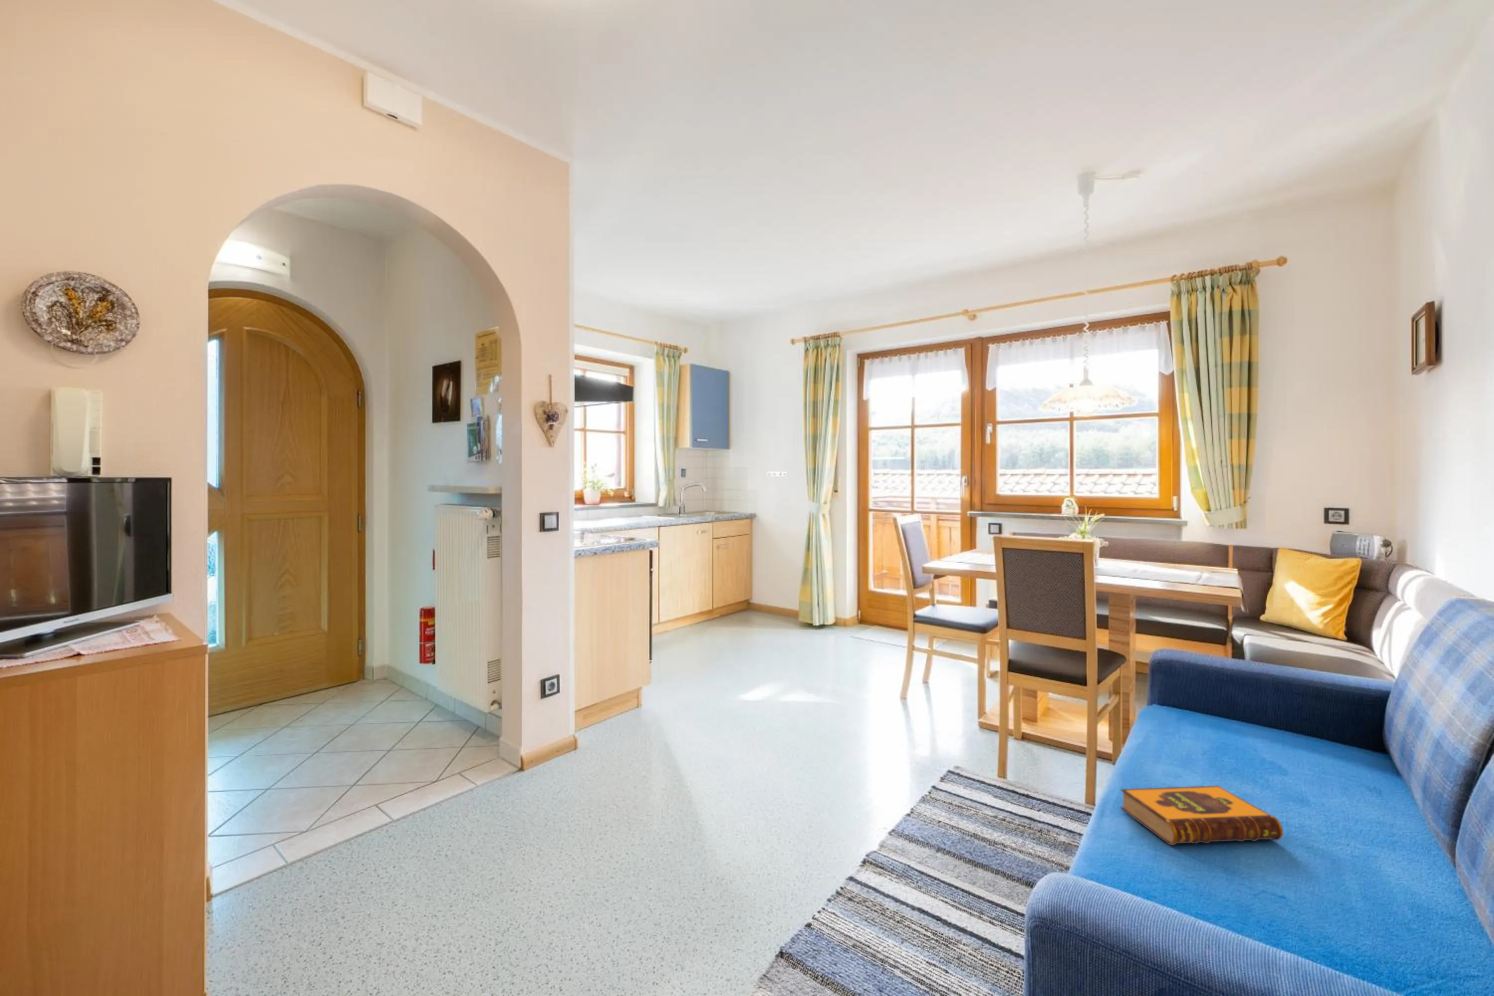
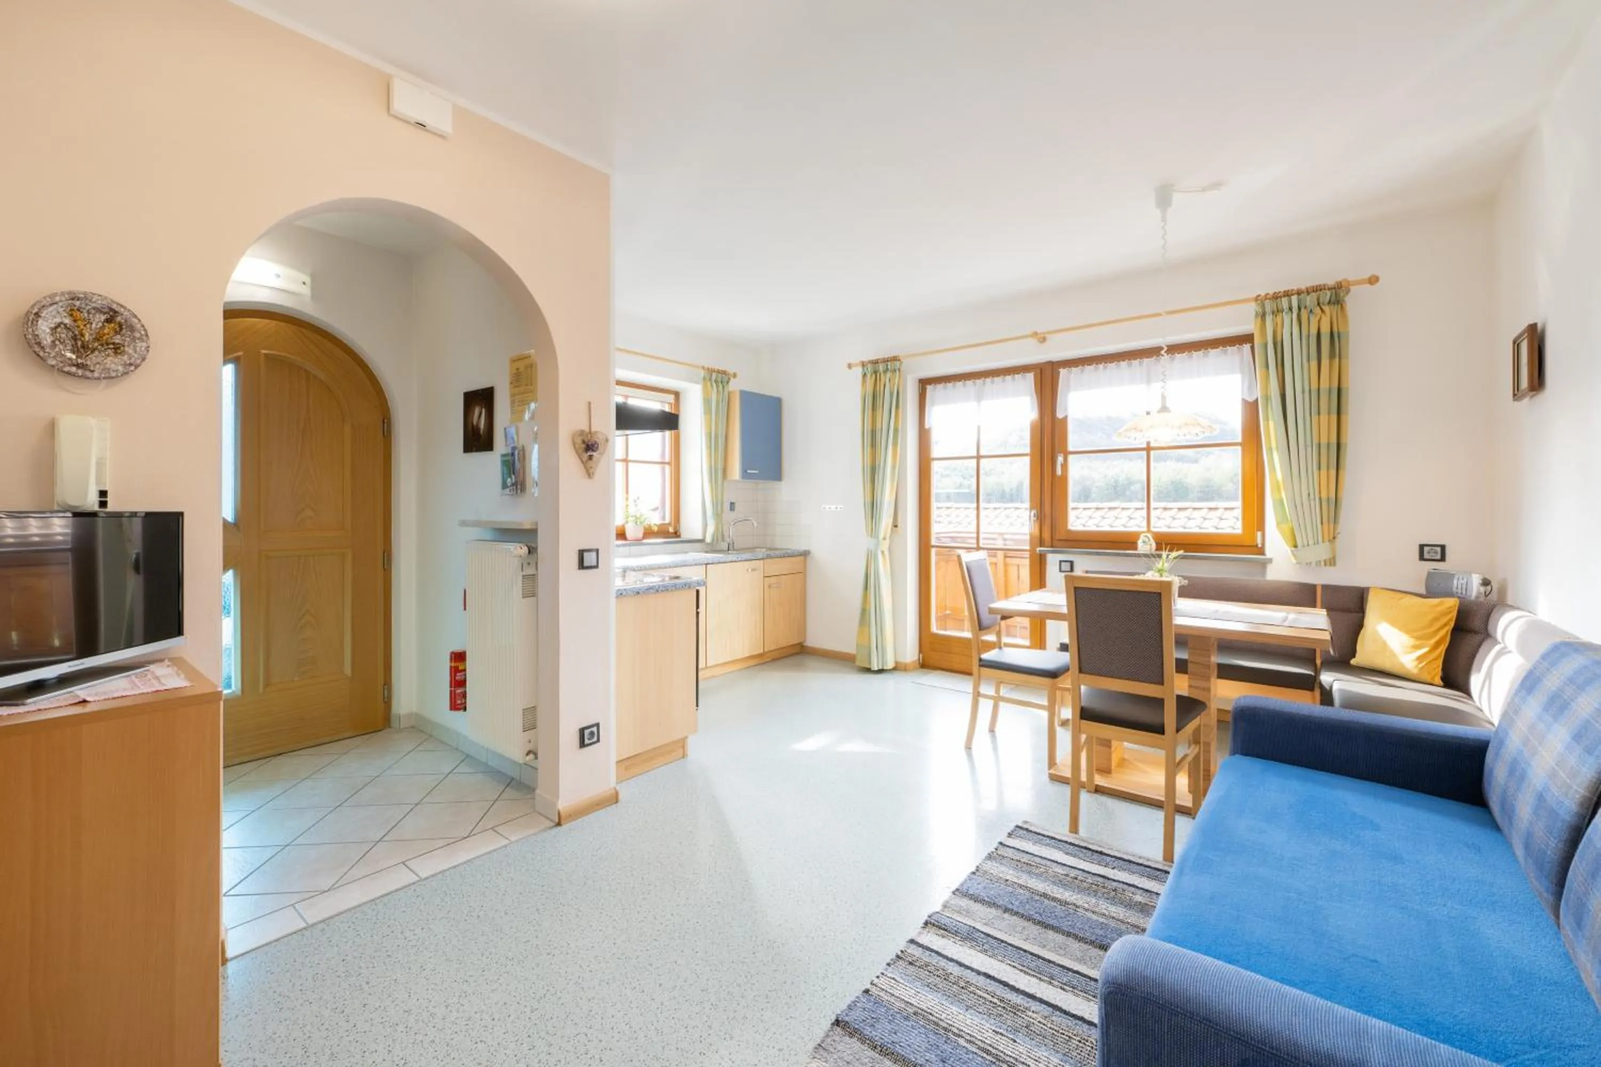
- hardback book (1197, 815)
